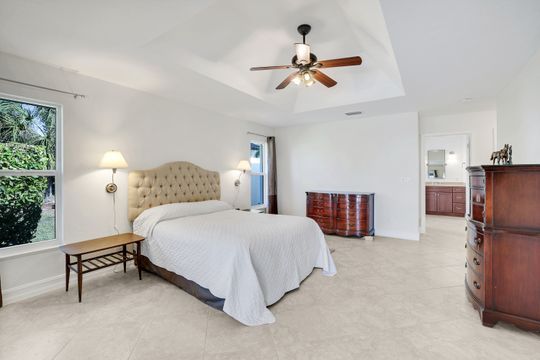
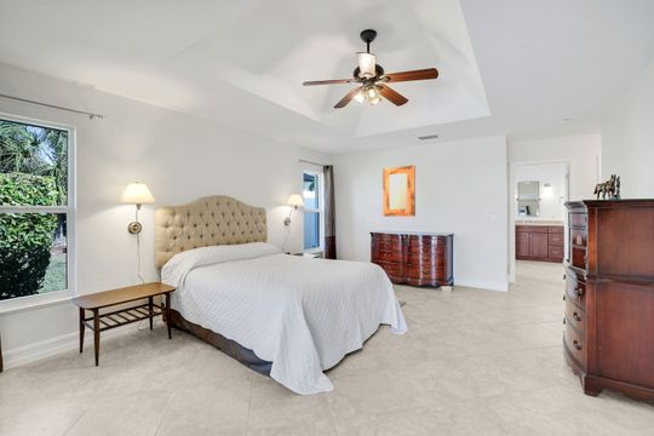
+ home mirror (398, 191)
